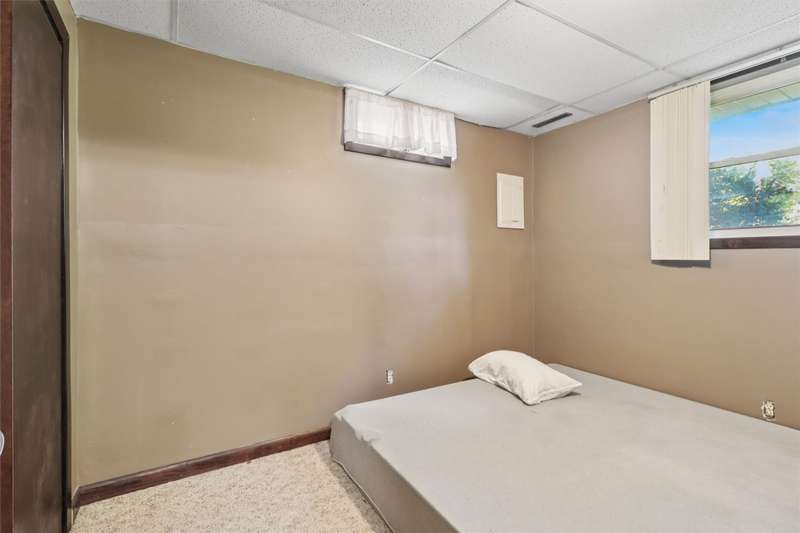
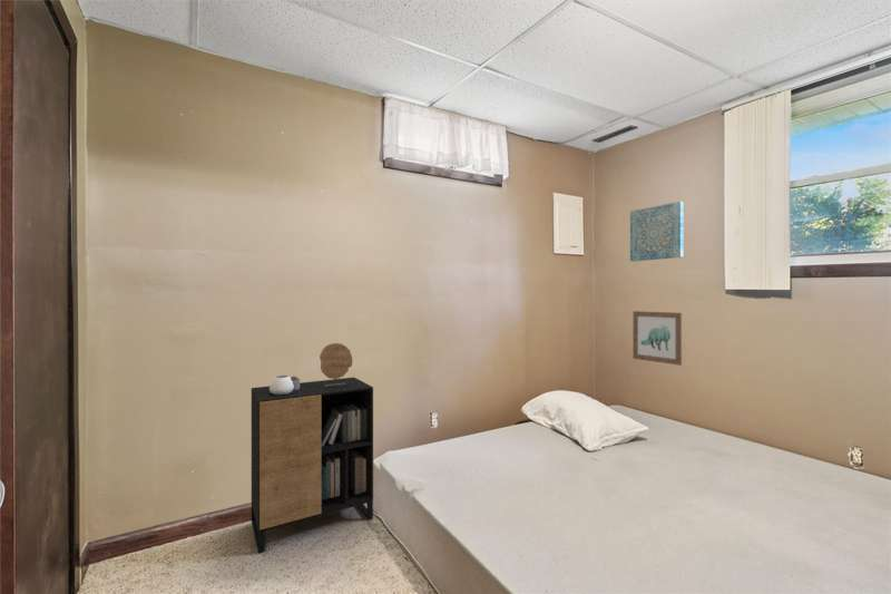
+ wall art (656, 337)
+ cabinet (312, 432)
+ wall art (655, 233)
